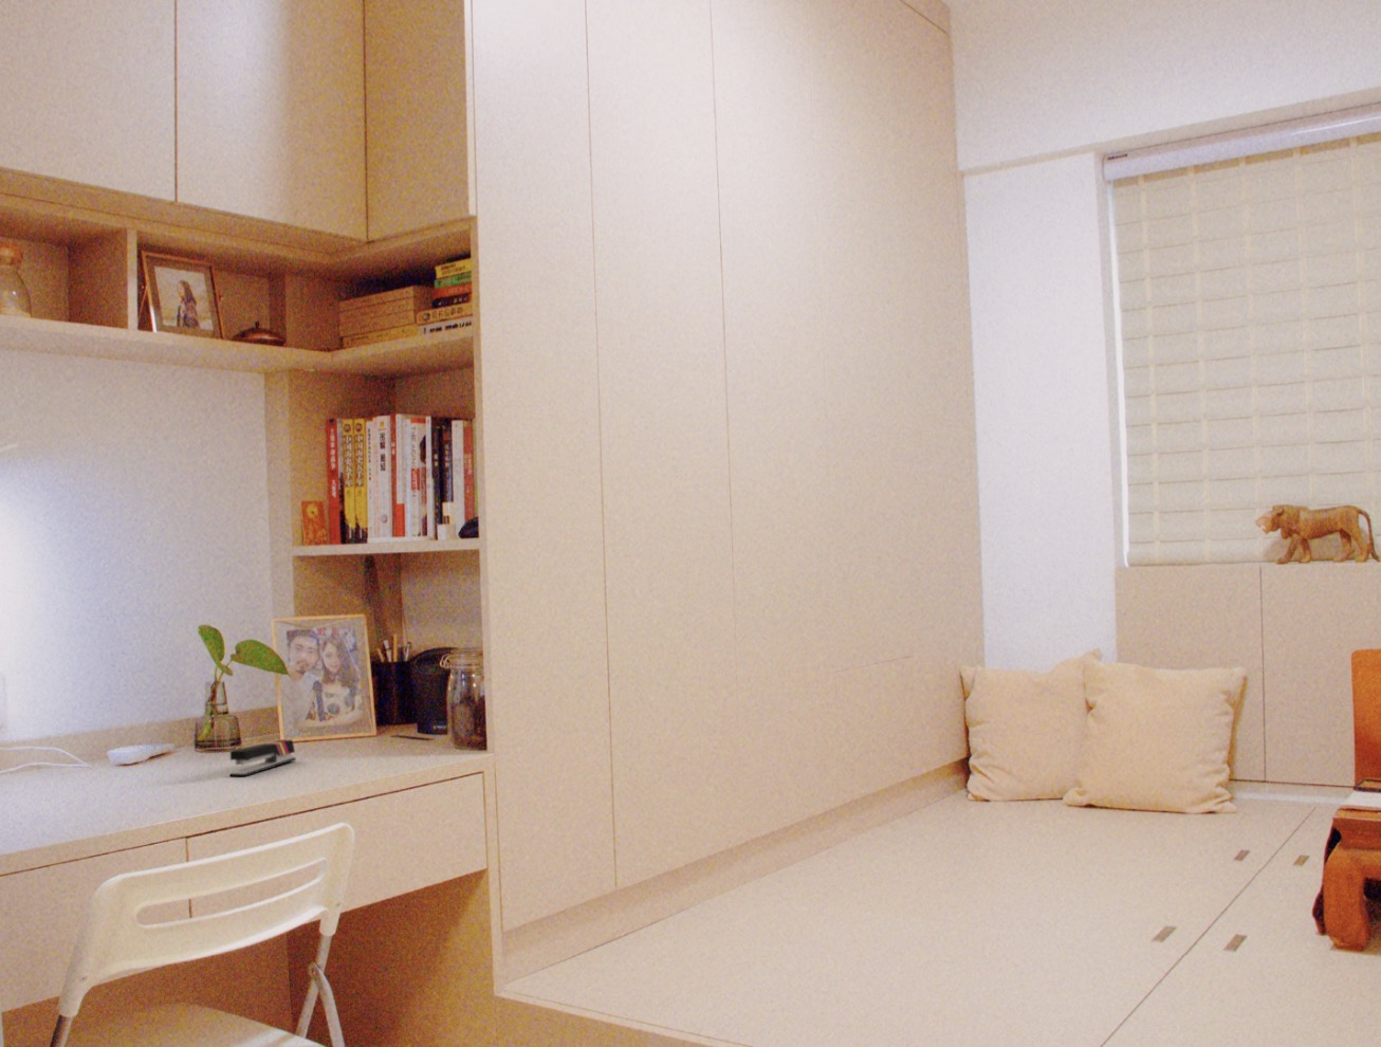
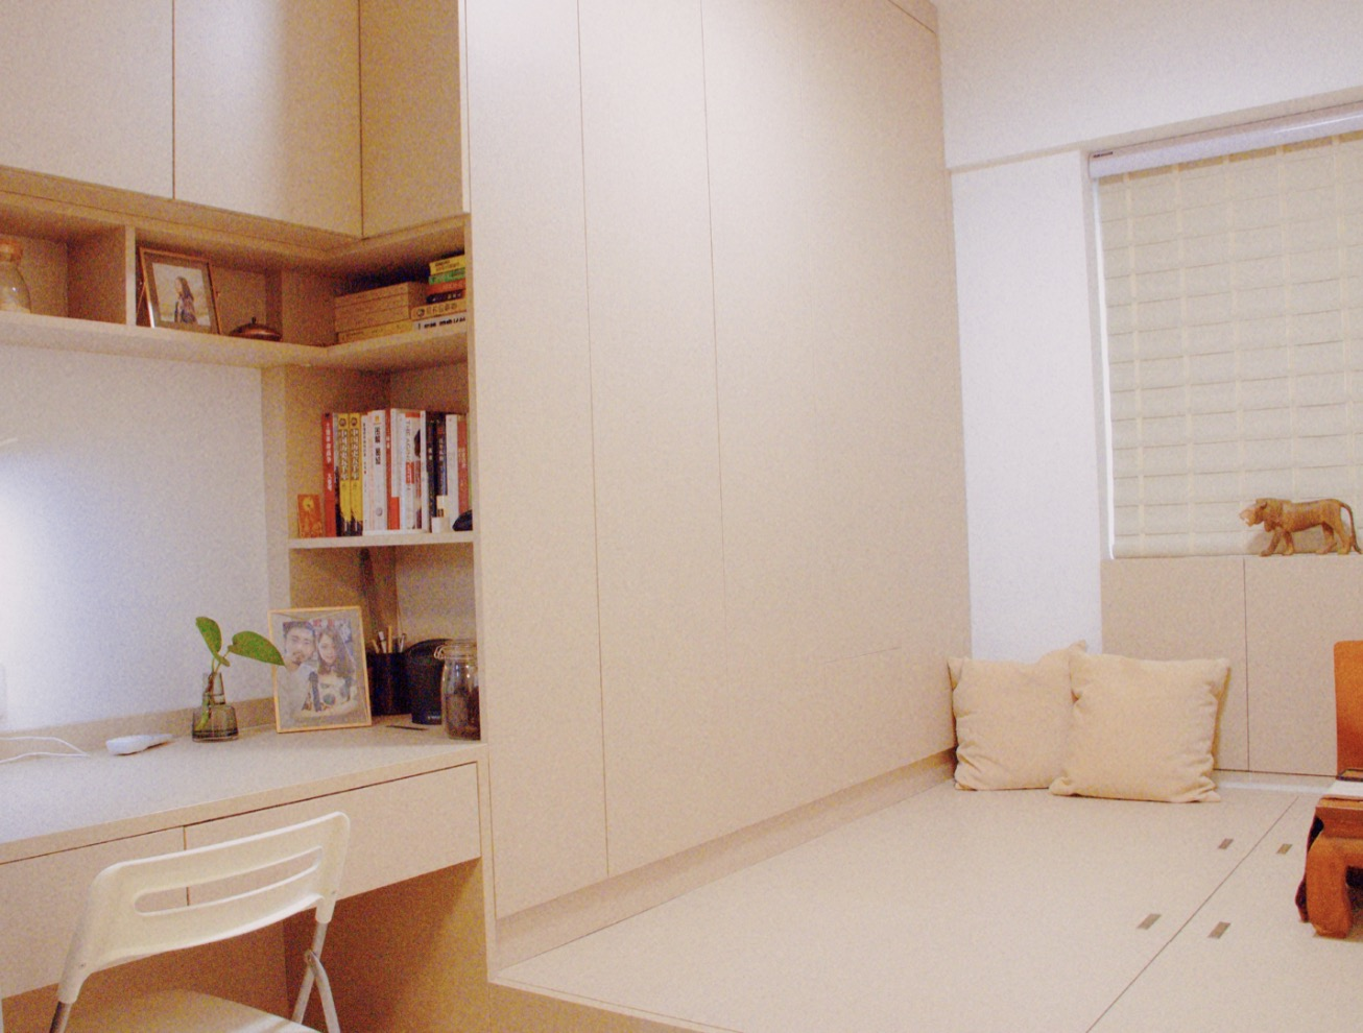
- stapler (263, 756)
